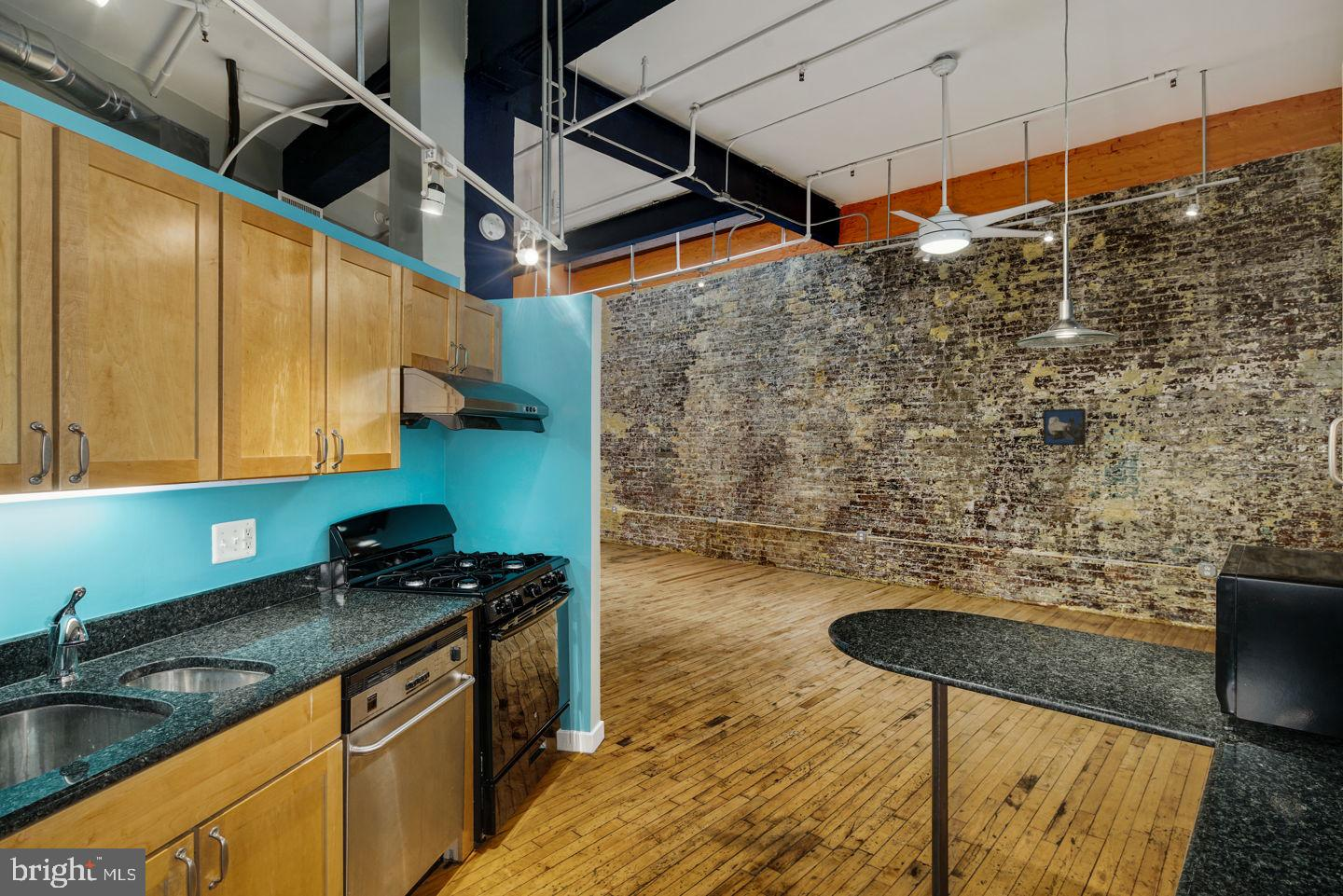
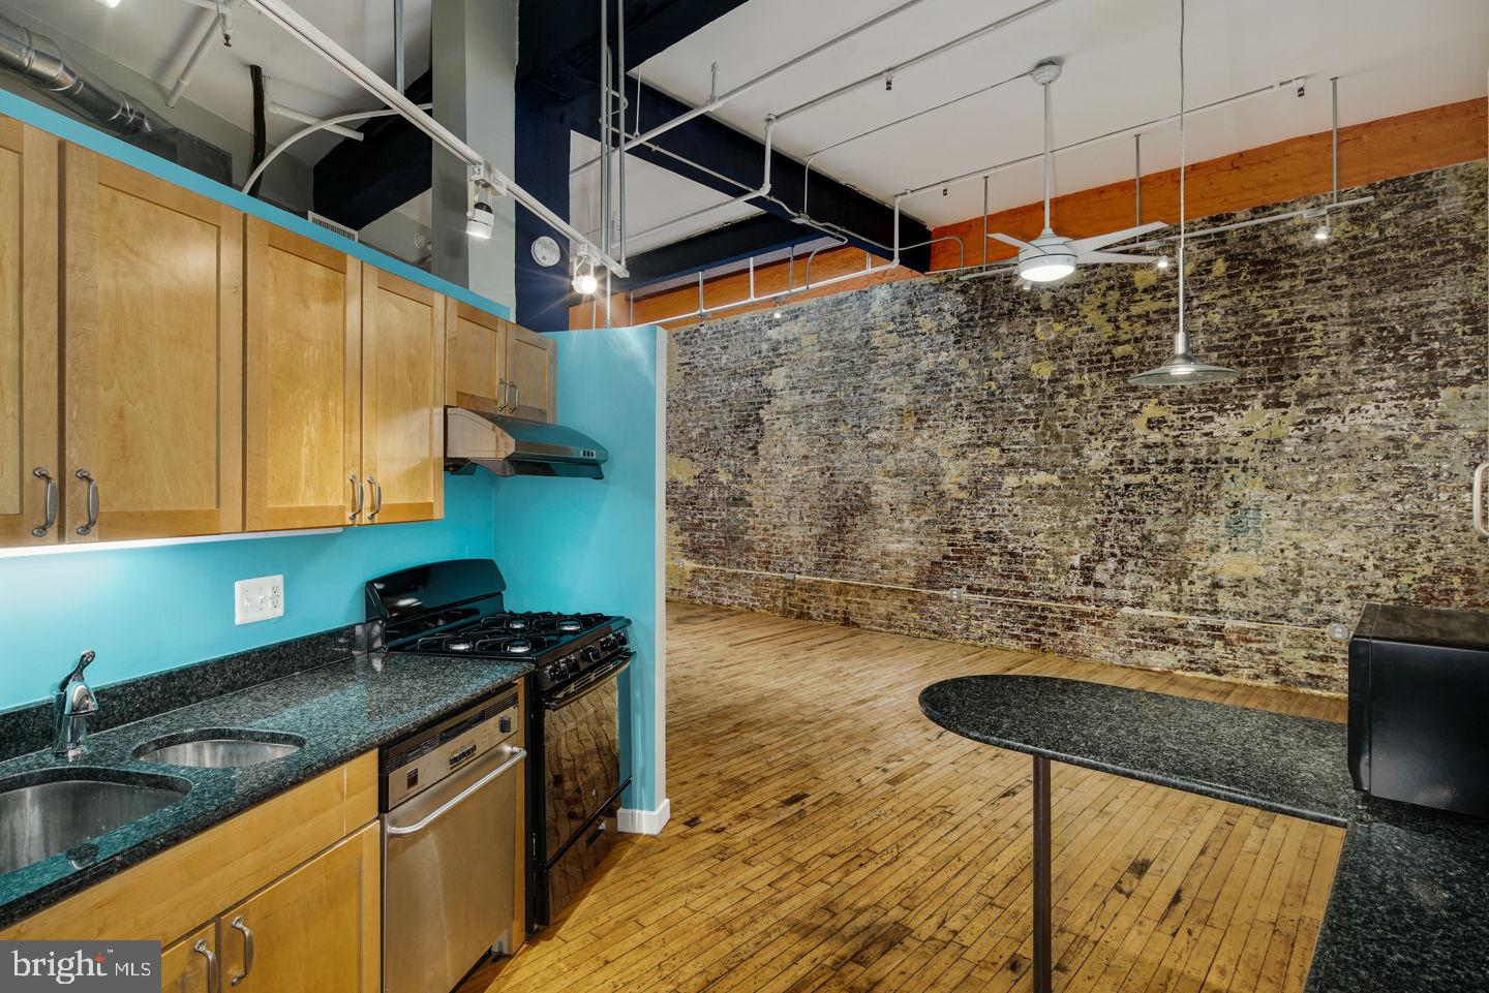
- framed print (1064, 427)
